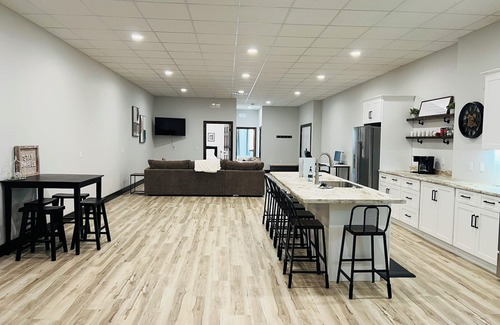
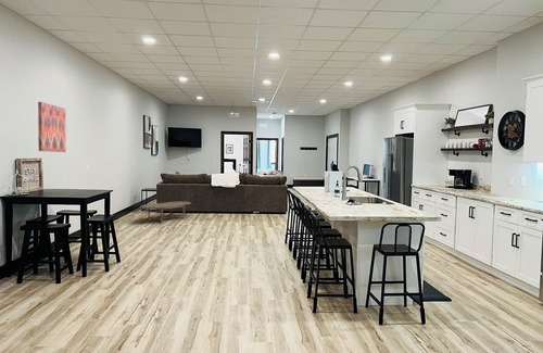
+ coffee table (166, 207)
+ wall art (52, 128)
